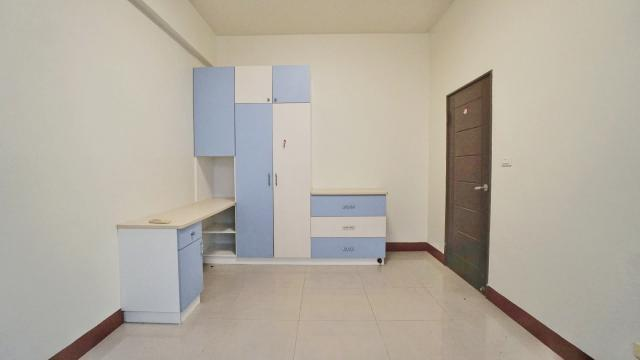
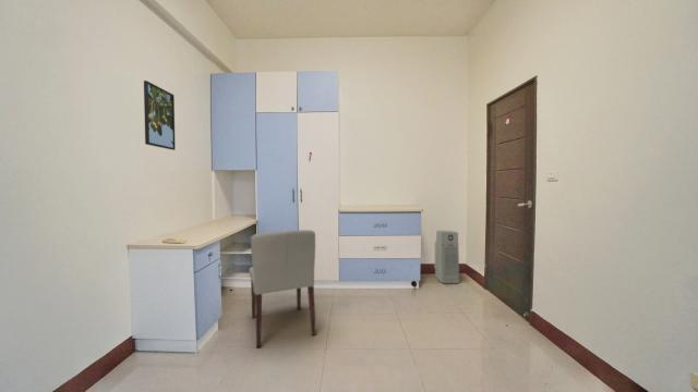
+ air purifier (445, 255)
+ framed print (160, 118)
+ chair (281, 275)
